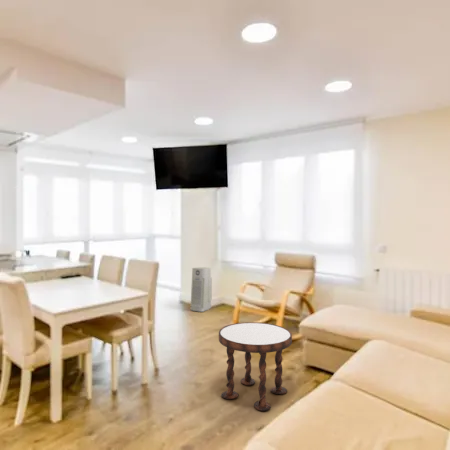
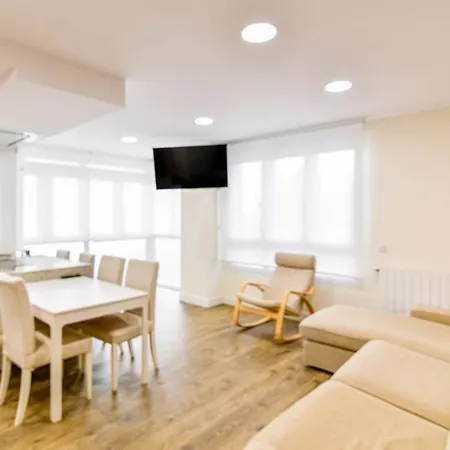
- side table (250, 363)
- air purifier (201, 288)
